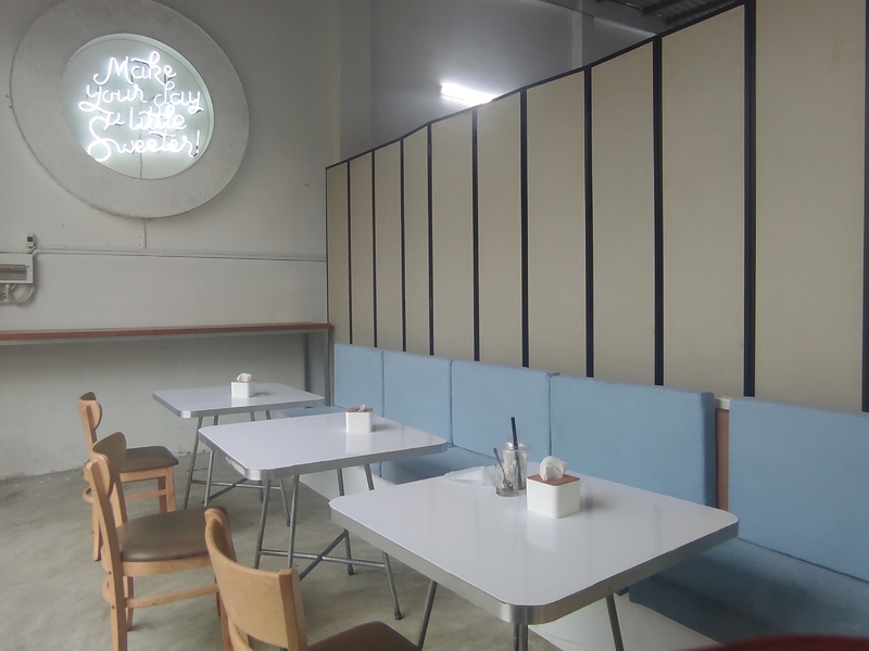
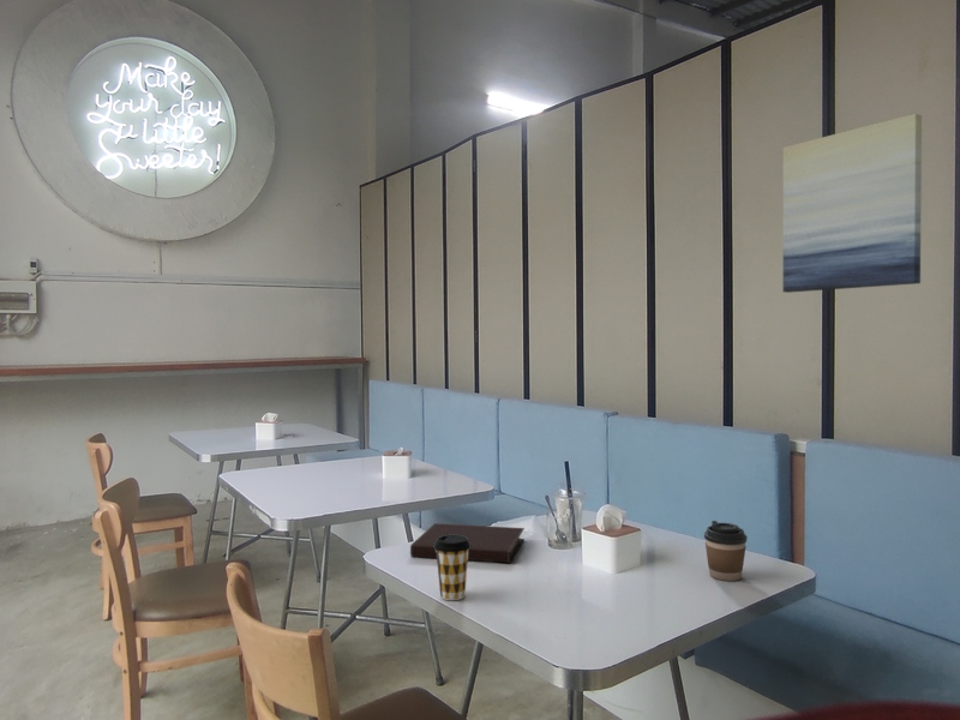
+ wall art (846, 210)
+ coffee cup (452, 566)
+ notebook (469, 541)
+ coffee cup (725, 548)
